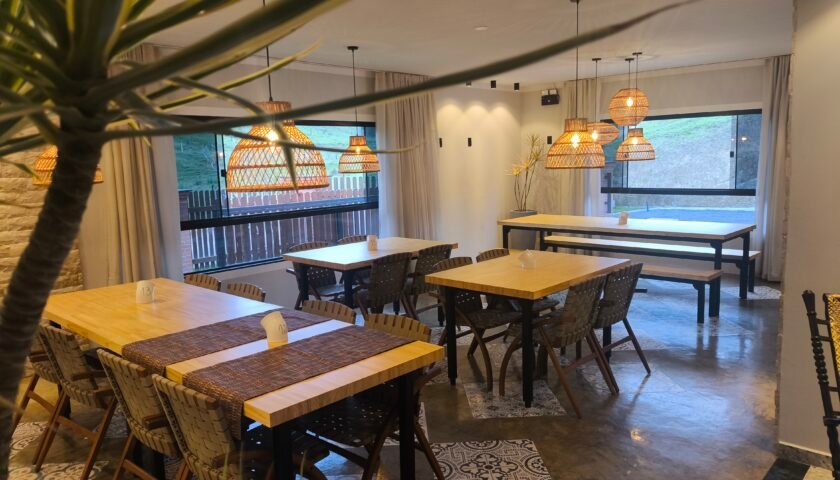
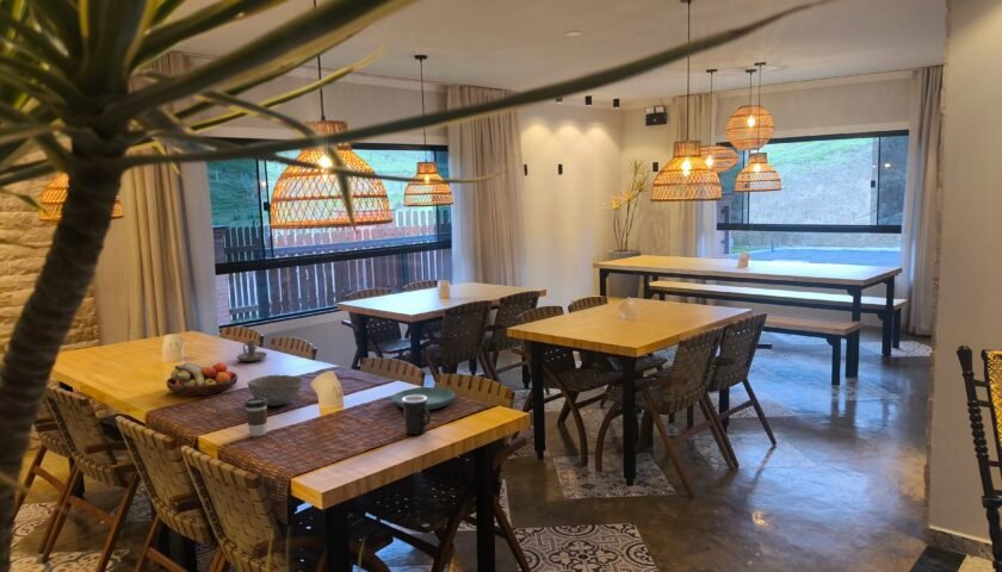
+ saucer (423, 396)
+ bowl (276, 391)
+ candle holder (249, 349)
+ coffee cup (256, 416)
+ mug (418, 416)
+ fruit bowl (202, 375)
